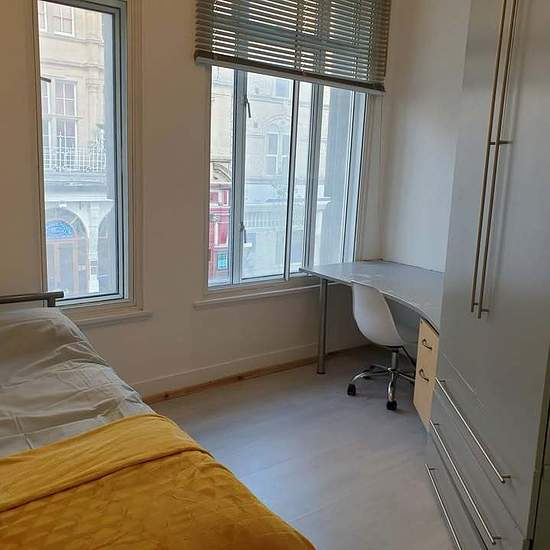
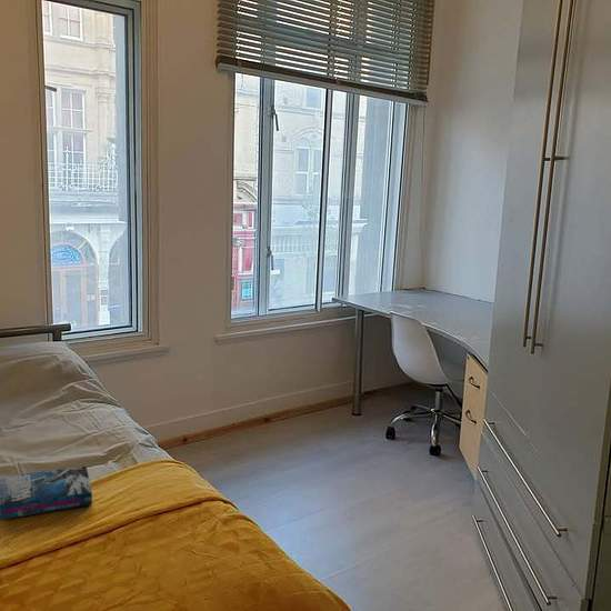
+ book (42, 491)
